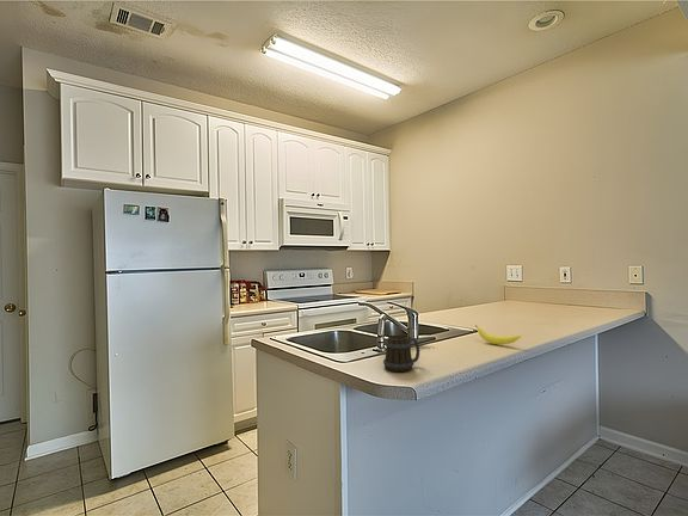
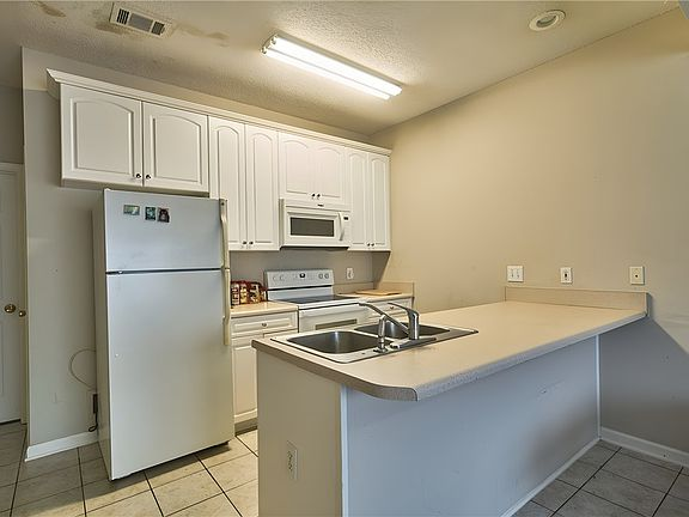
- mug (403, 351)
- banana (497, 336)
